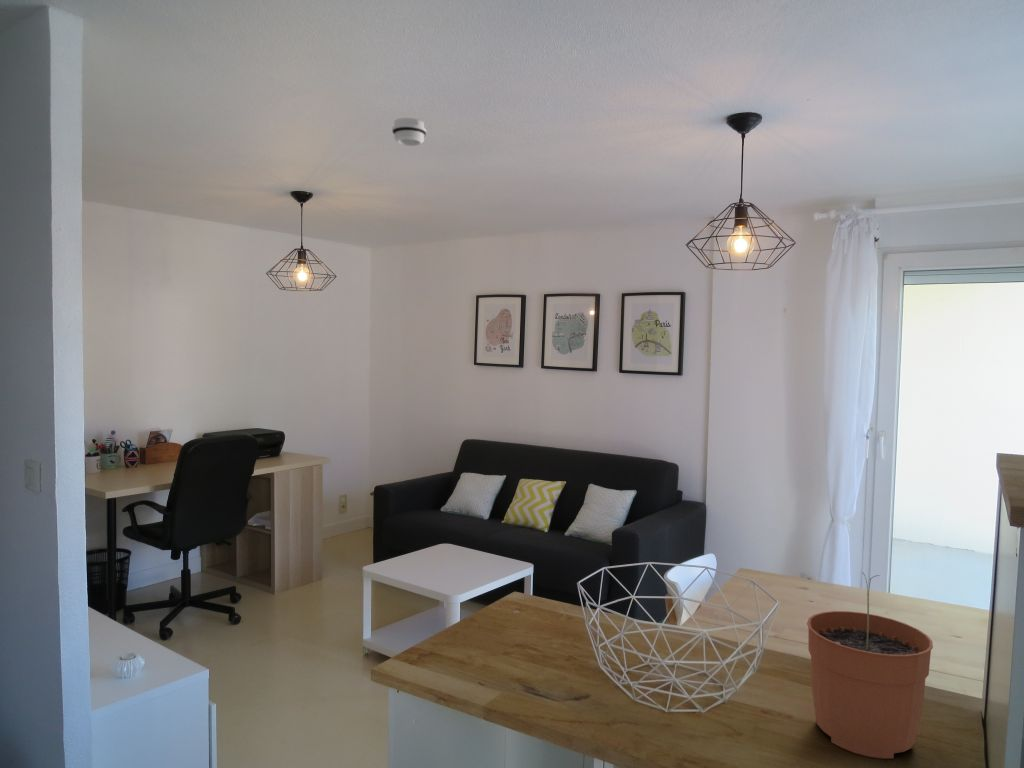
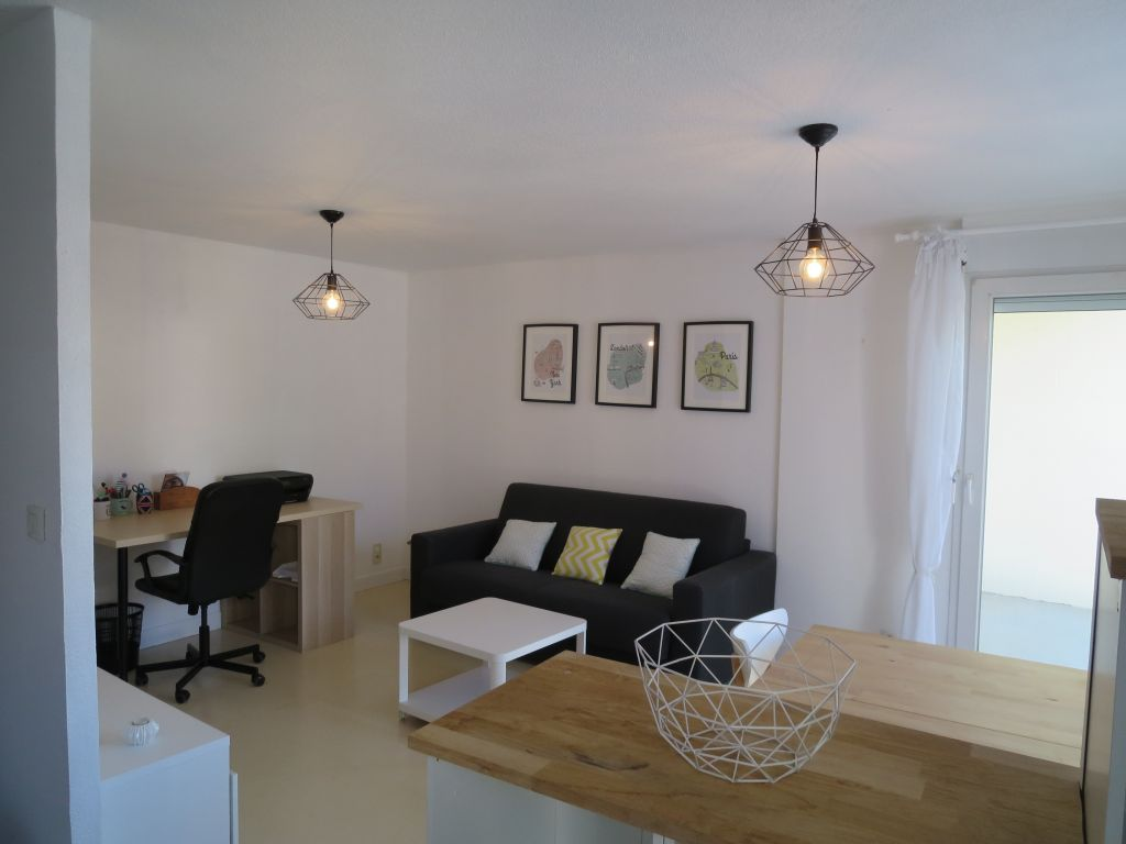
- plant pot (866, 656)
- smoke detector (409, 132)
